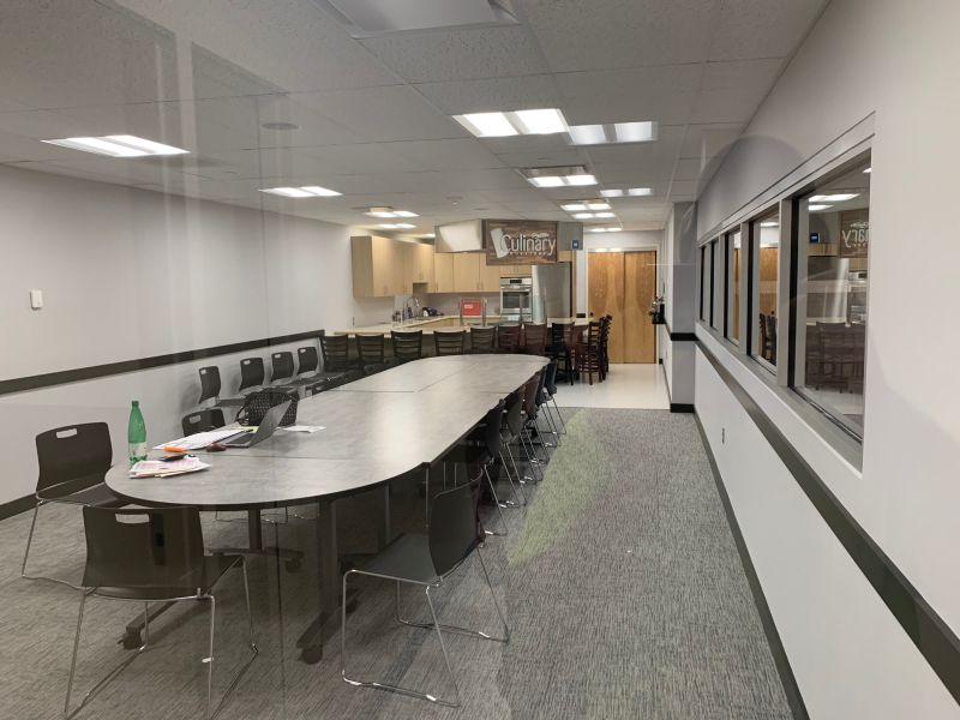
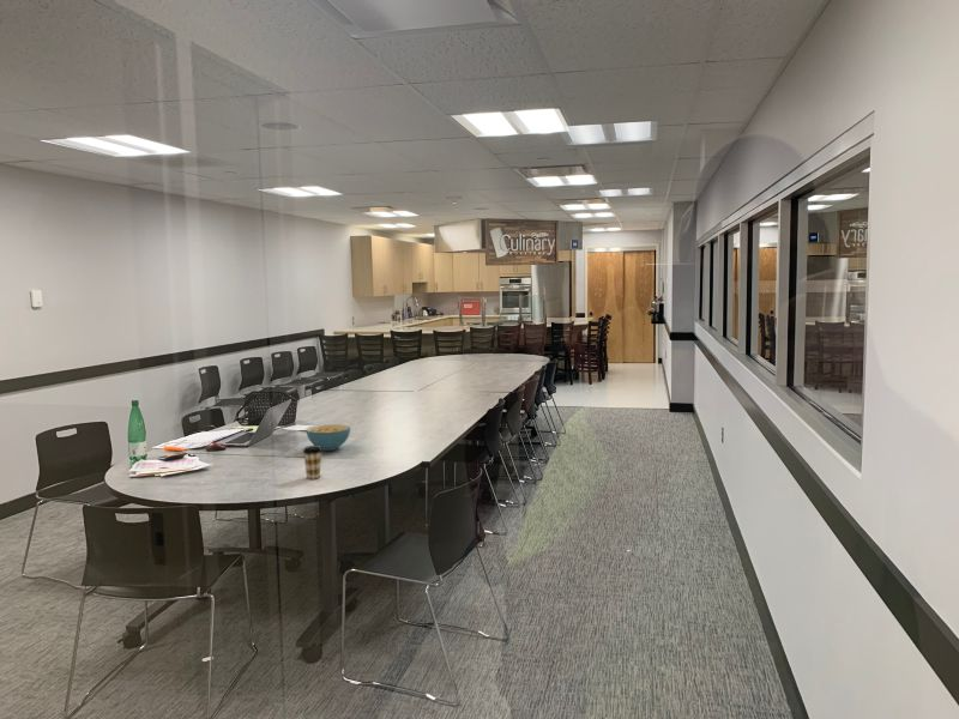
+ coffee cup (312, 461)
+ cereal bowl (328, 439)
